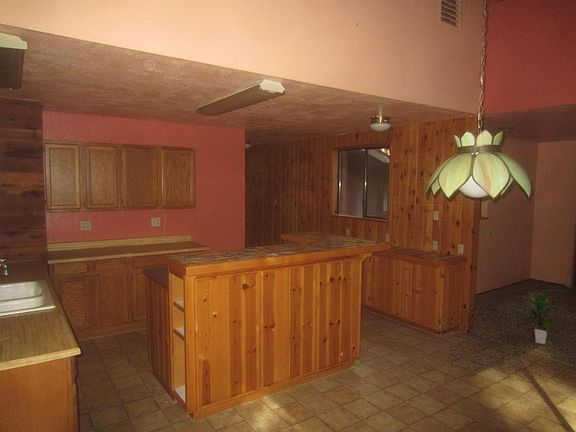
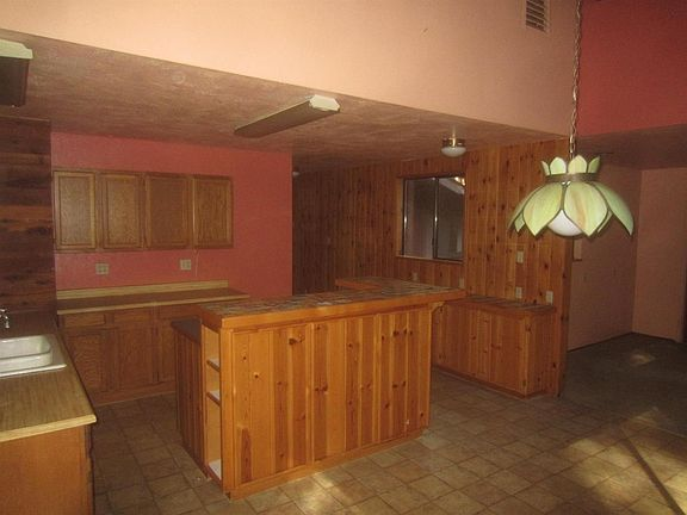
- indoor plant (539, 316)
